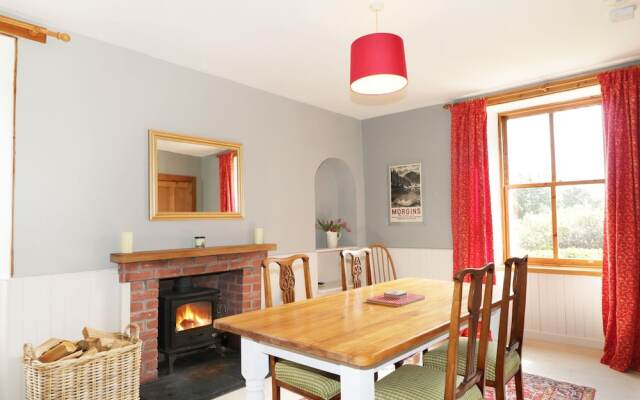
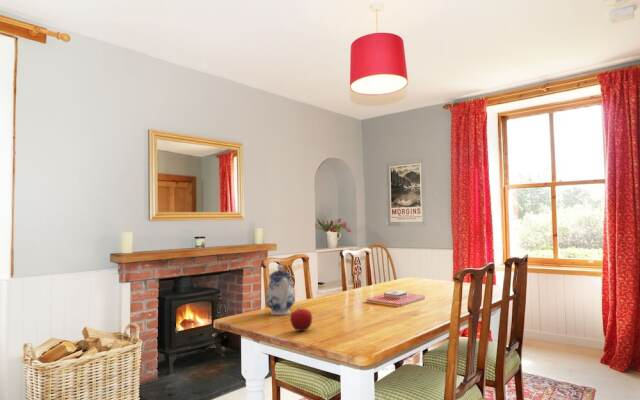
+ teapot (280, 288)
+ fruit (301, 318)
